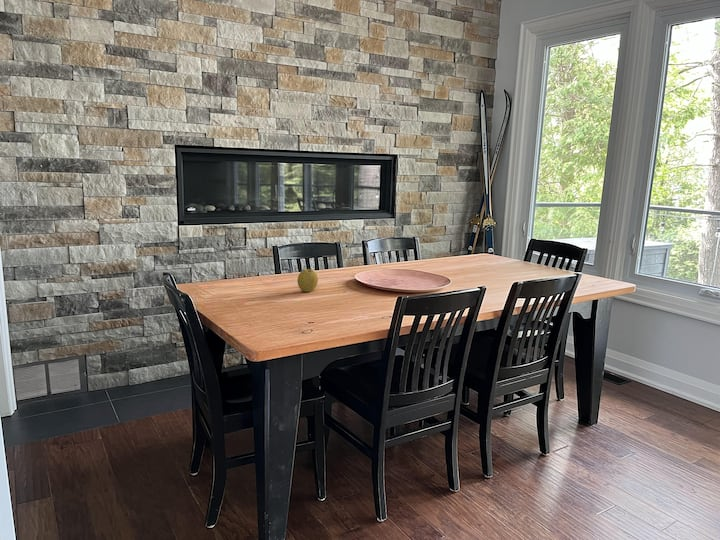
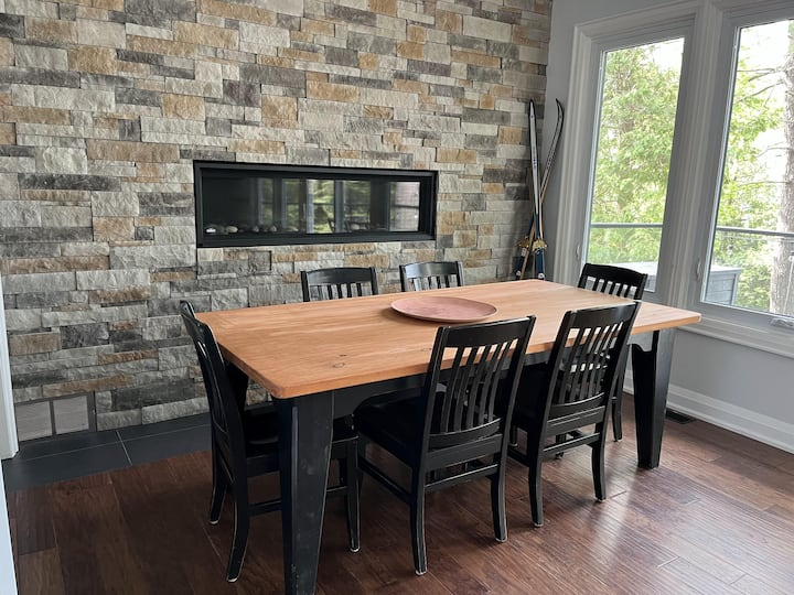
- fruit (307, 280)
